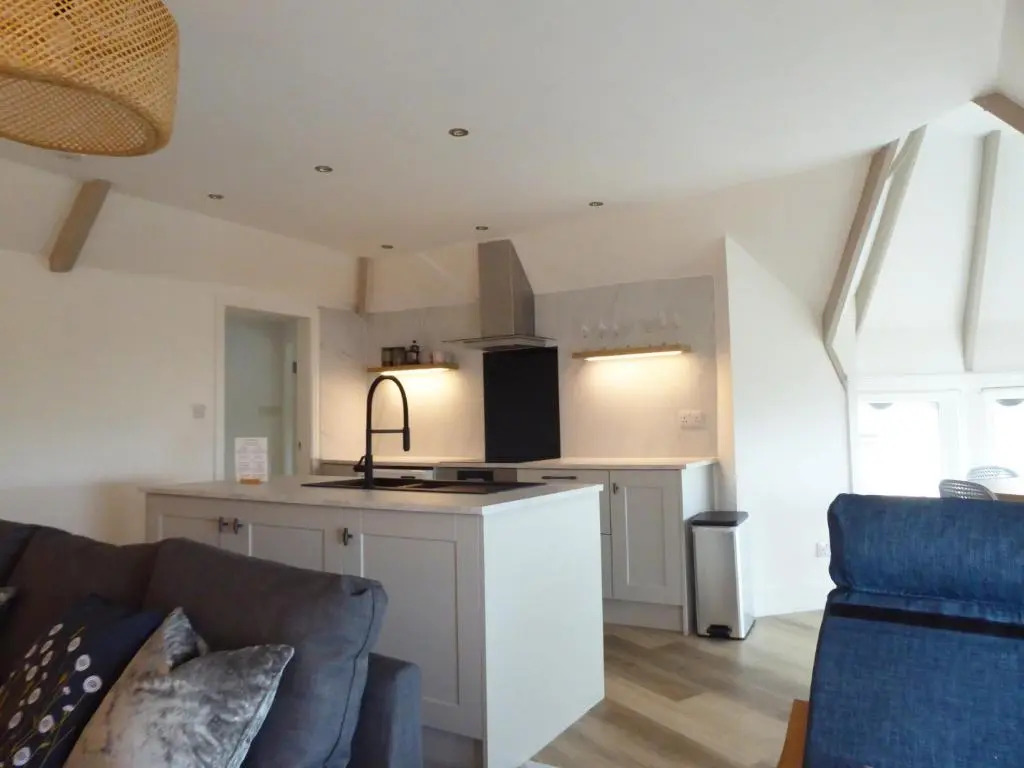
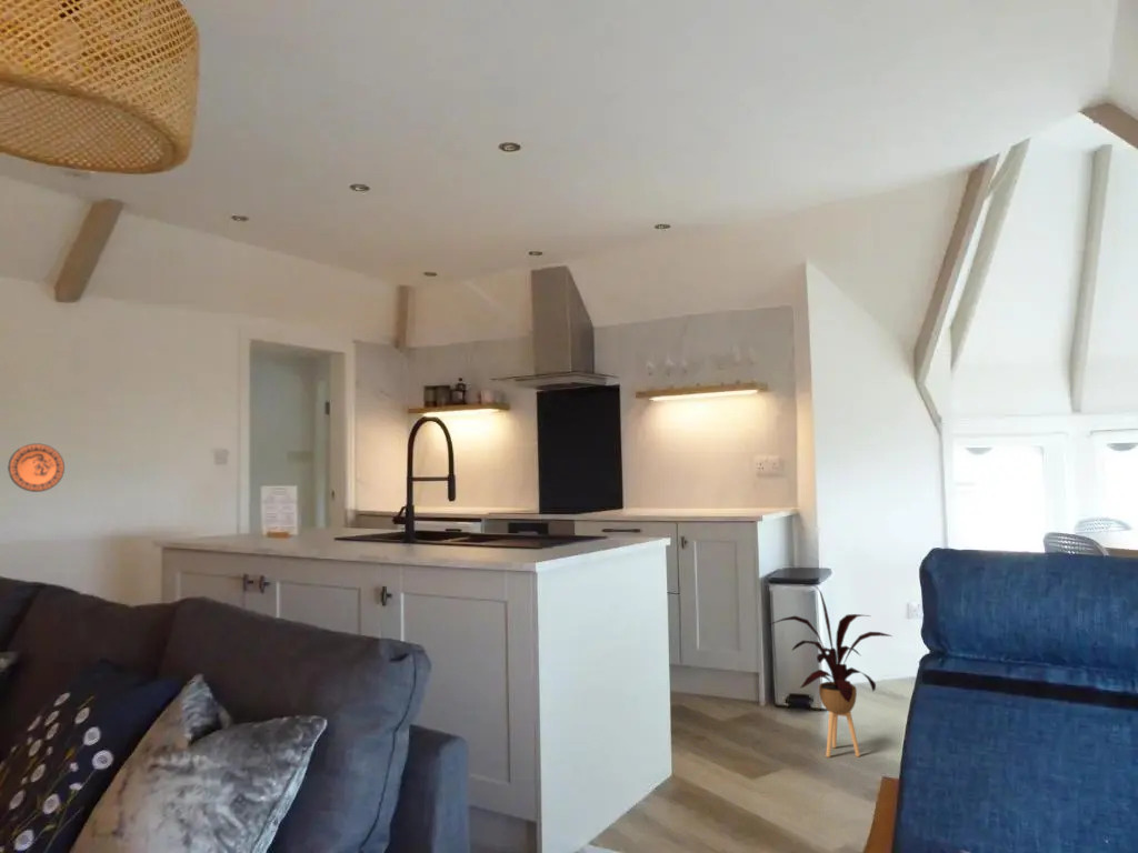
+ decorative plate (37, 468)
+ house plant (832, 665)
